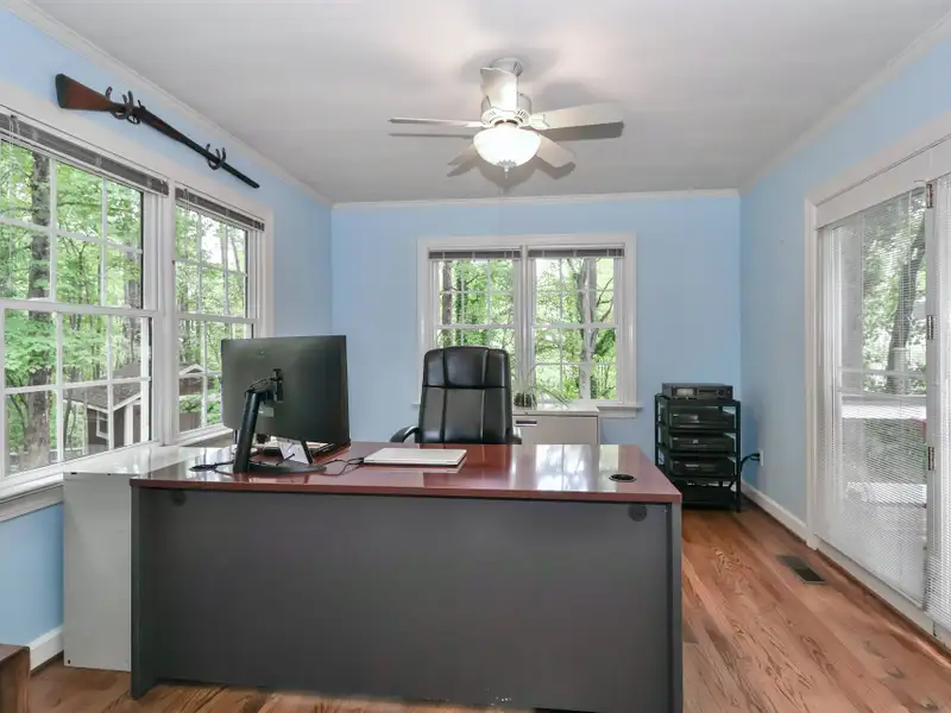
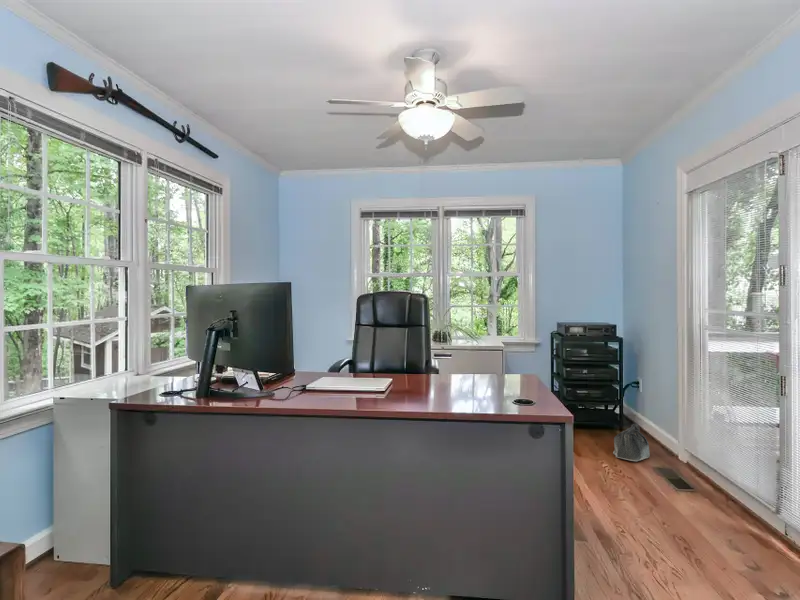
+ saddlebag (631, 440)
